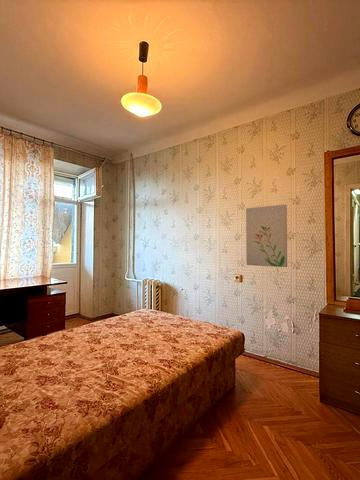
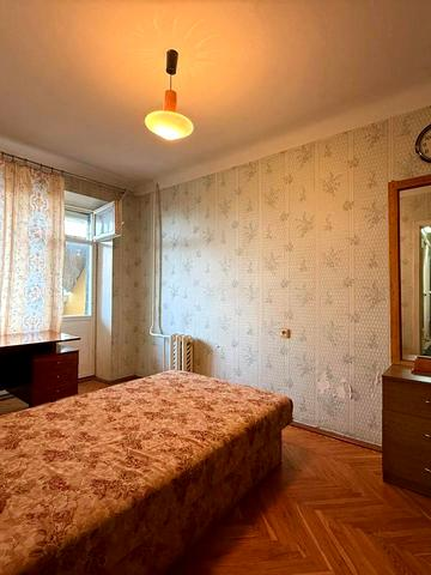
- wall art (265, 236)
